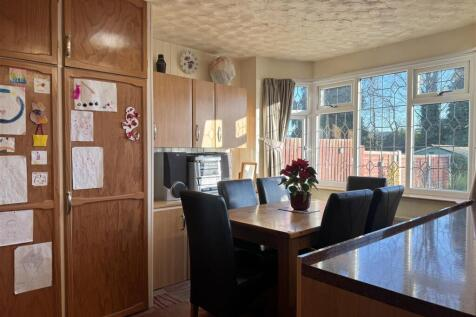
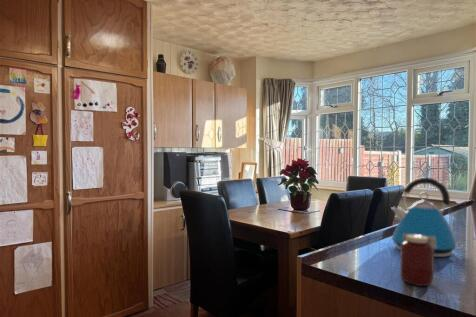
+ jar (417, 257)
+ kettle (425, 213)
